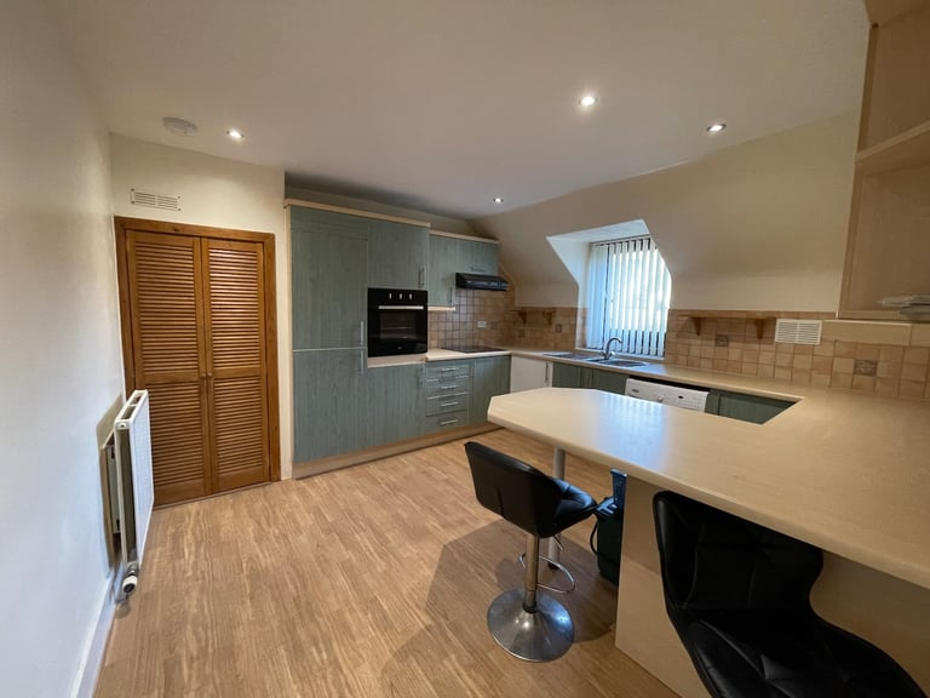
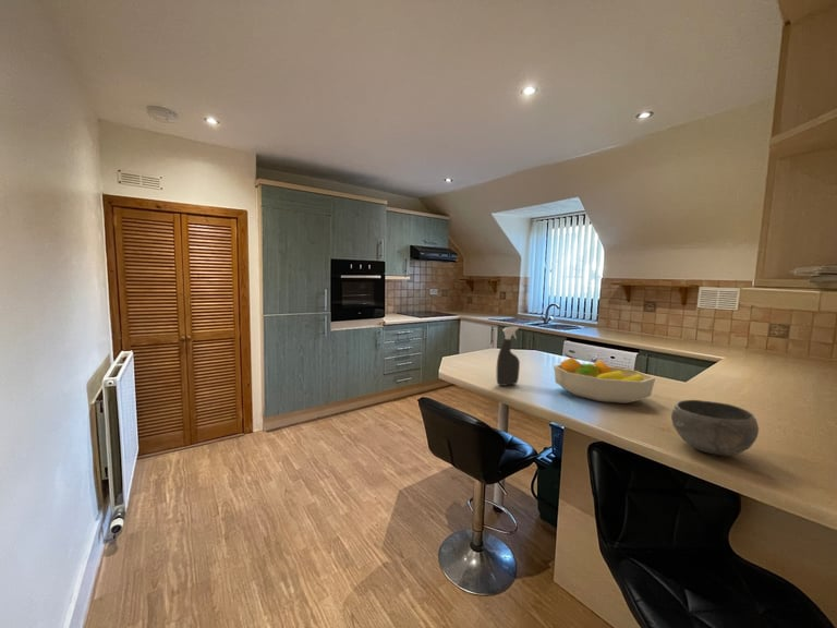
+ bowl (712, 428)
+ spray bottle (508, 355)
+ fruit bowl (601, 377)
